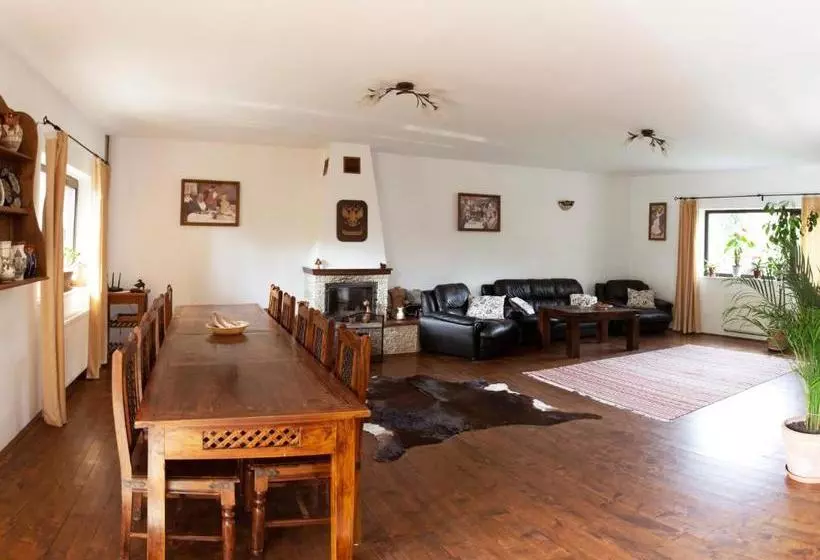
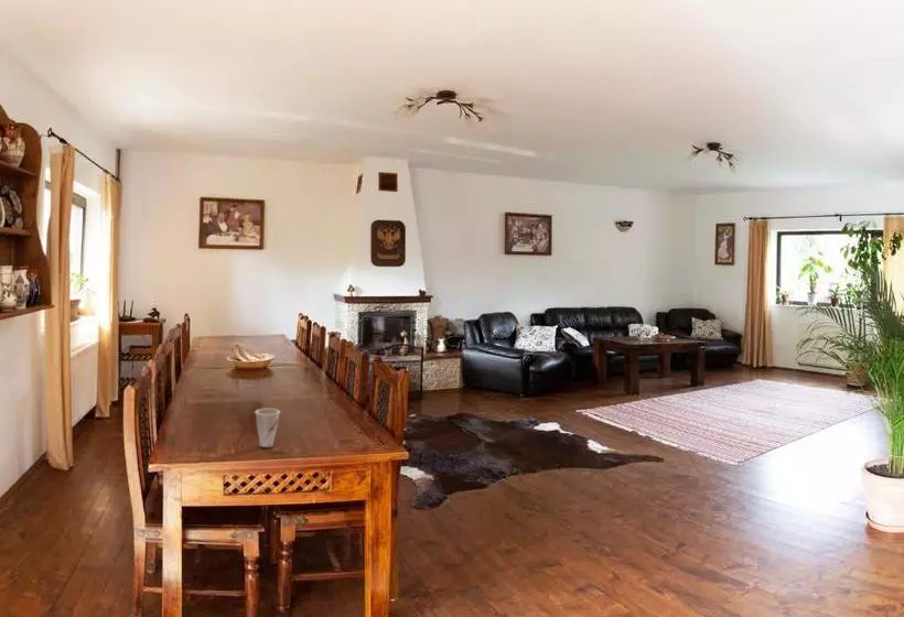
+ cup (267, 427)
